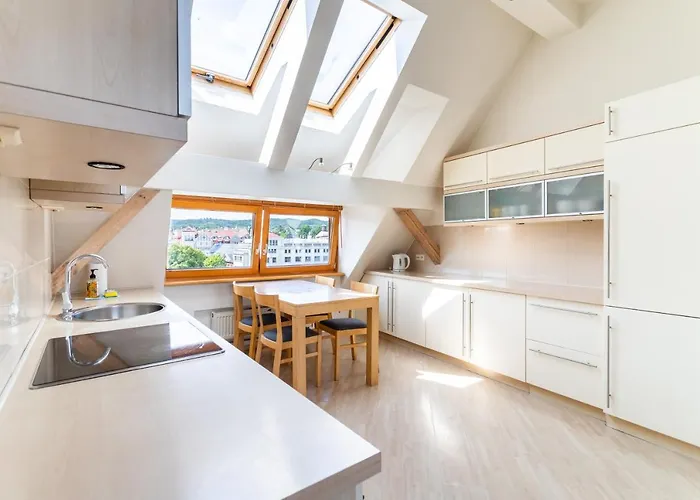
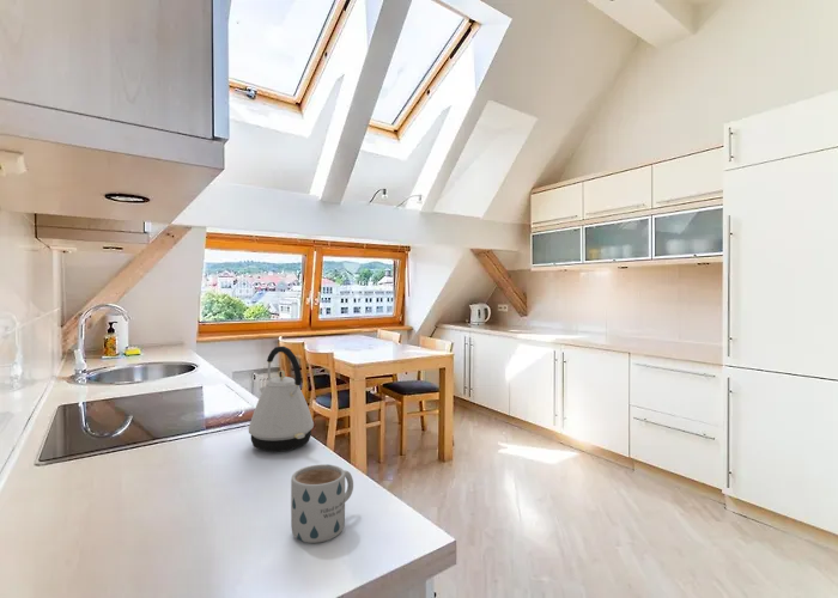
+ kettle (280, 393)
+ mug (326, 498)
